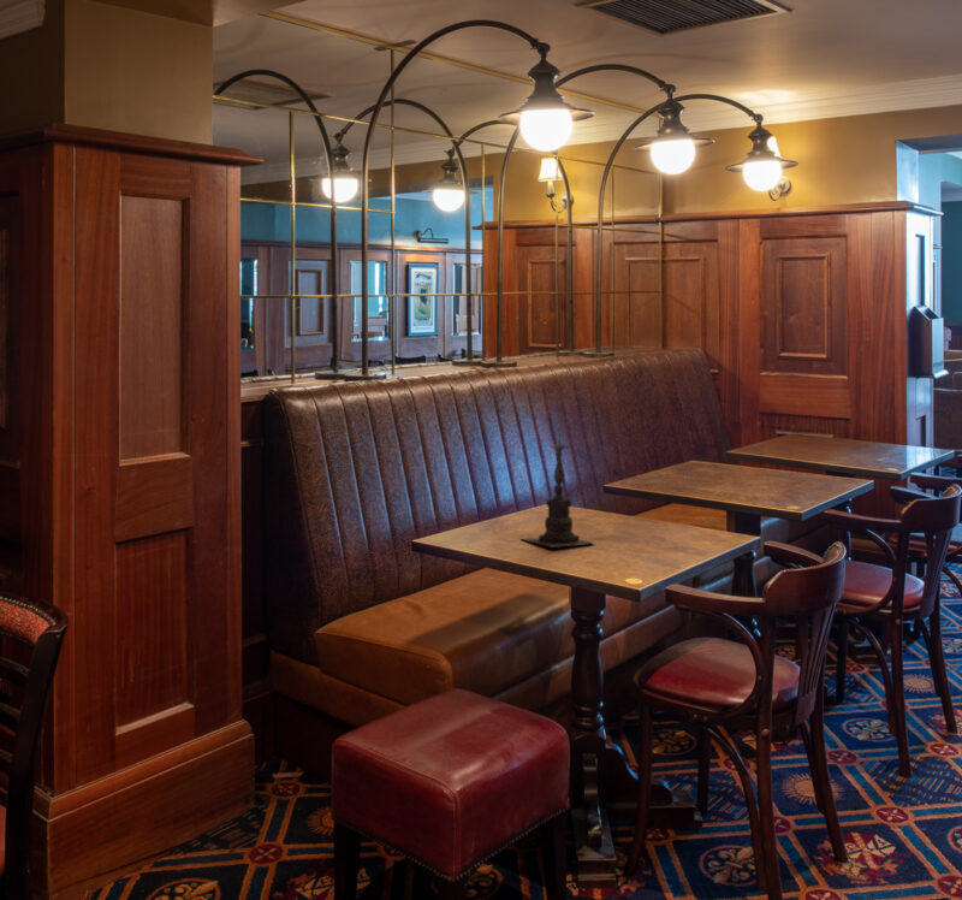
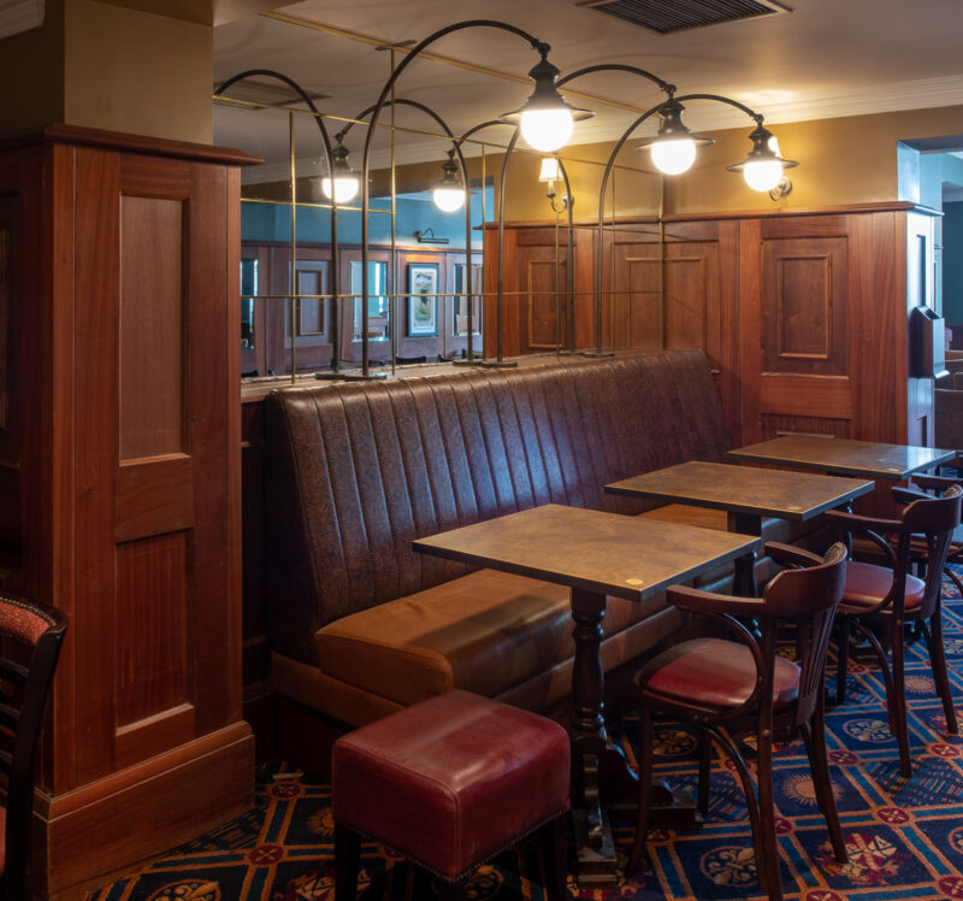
- candle holder (557, 485)
